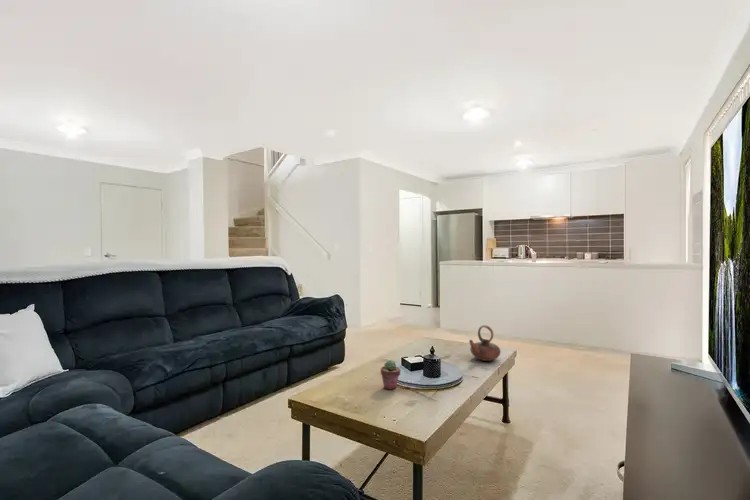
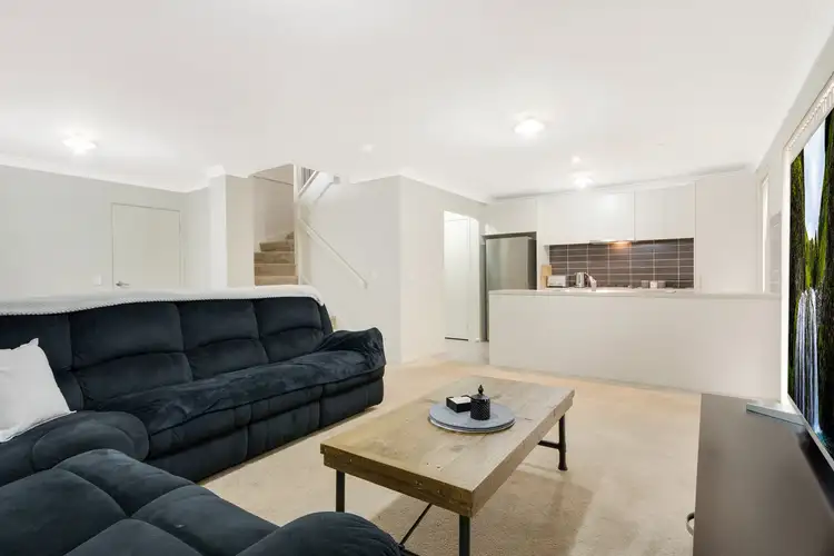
- potted succulent (390, 374)
- teapot (482, 343)
